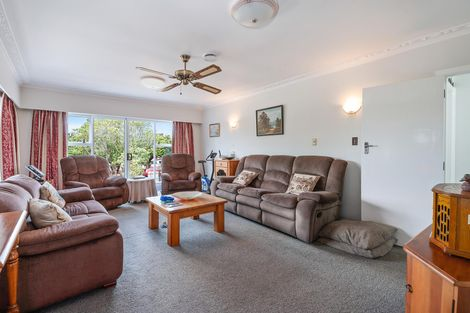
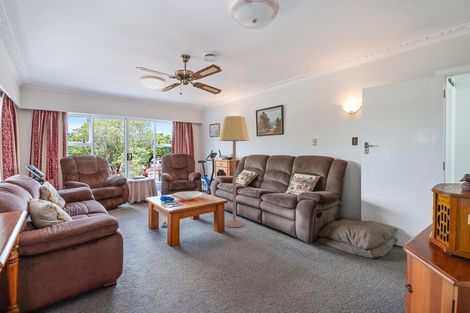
+ lamp (234, 171)
